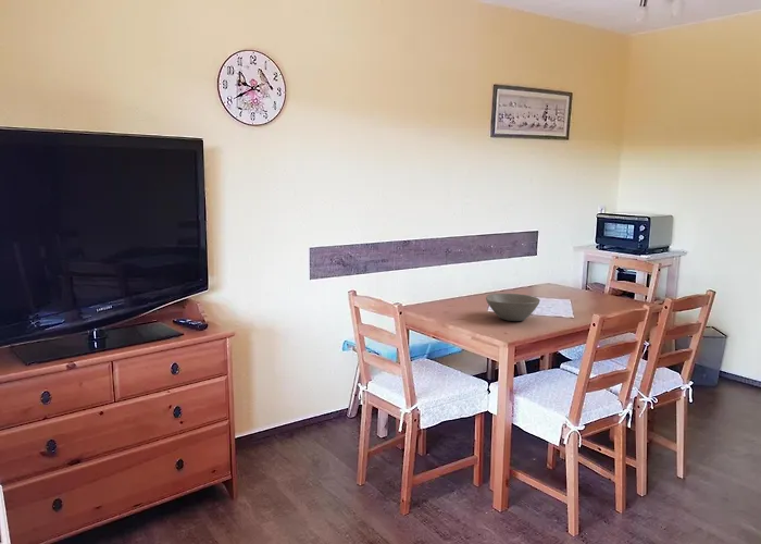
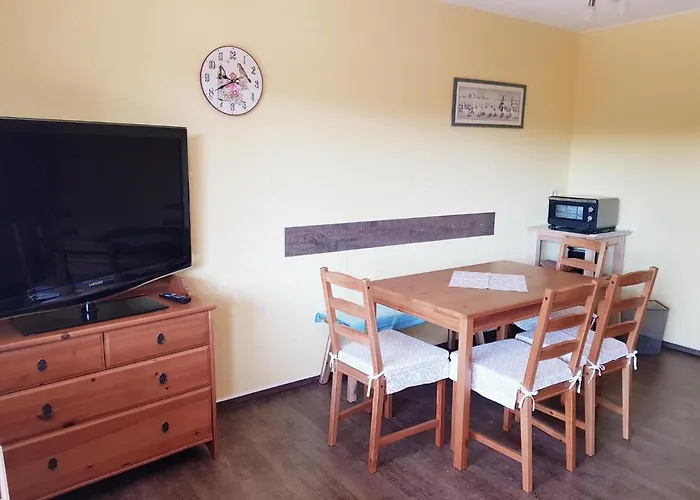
- bowl (511, 308)
